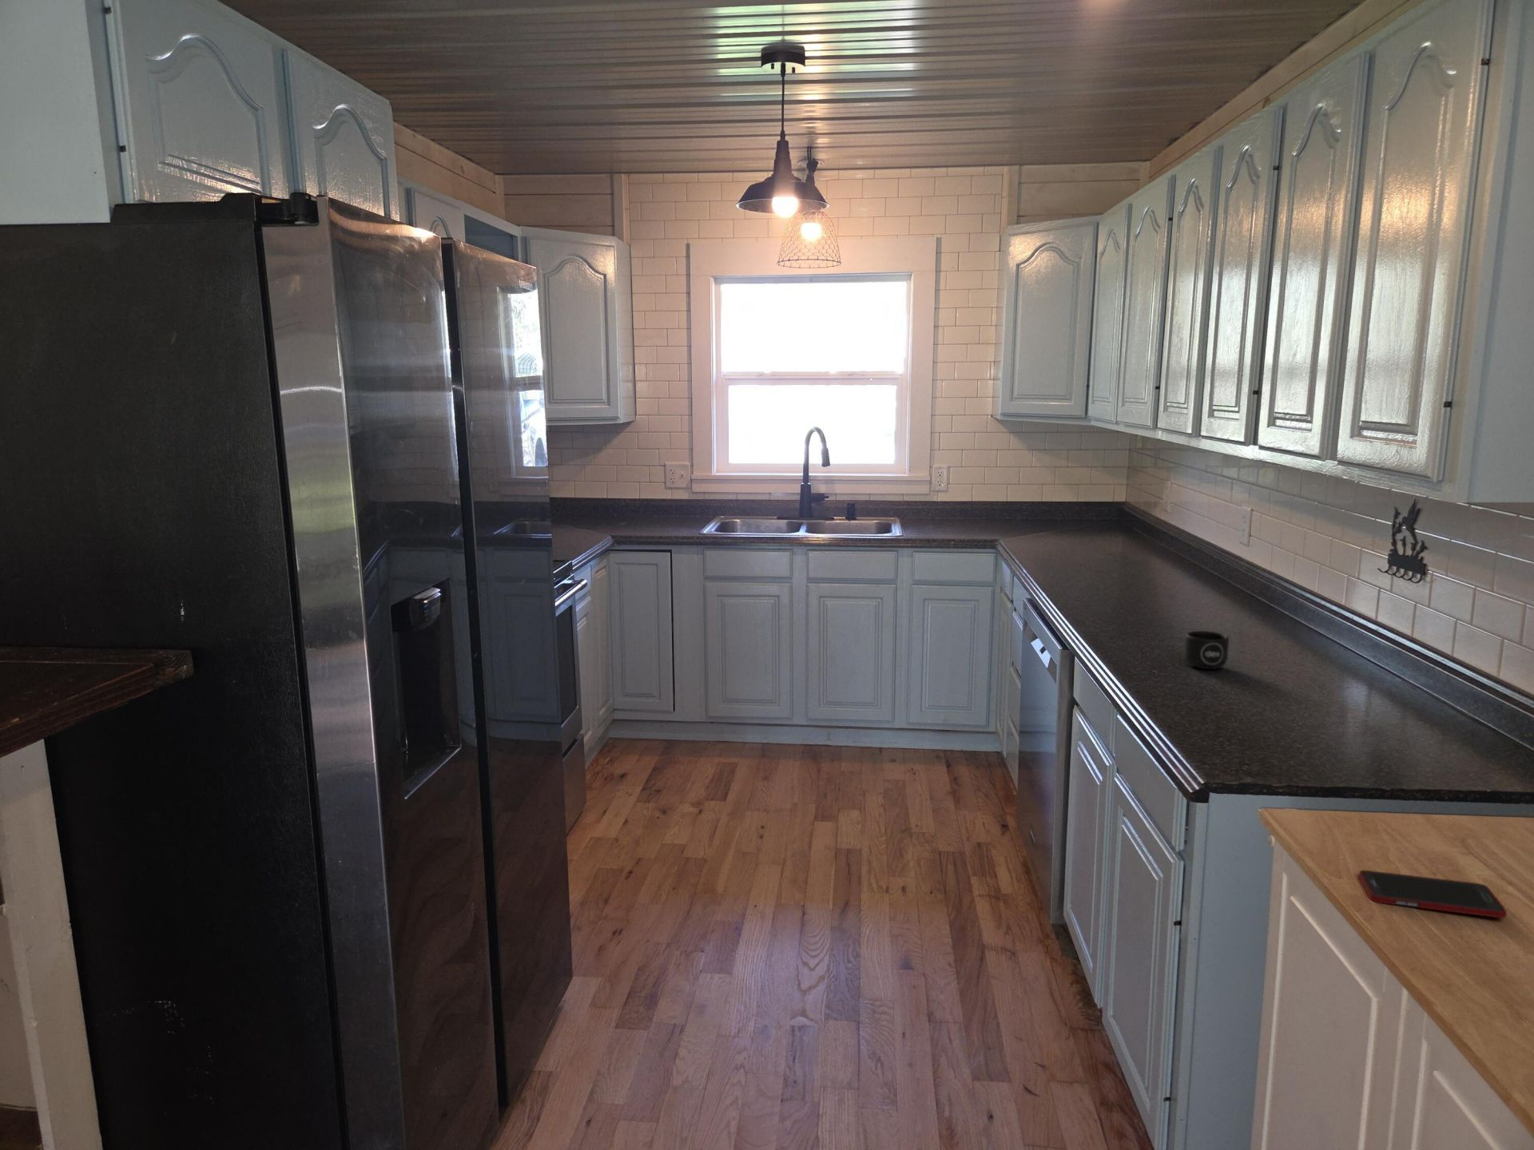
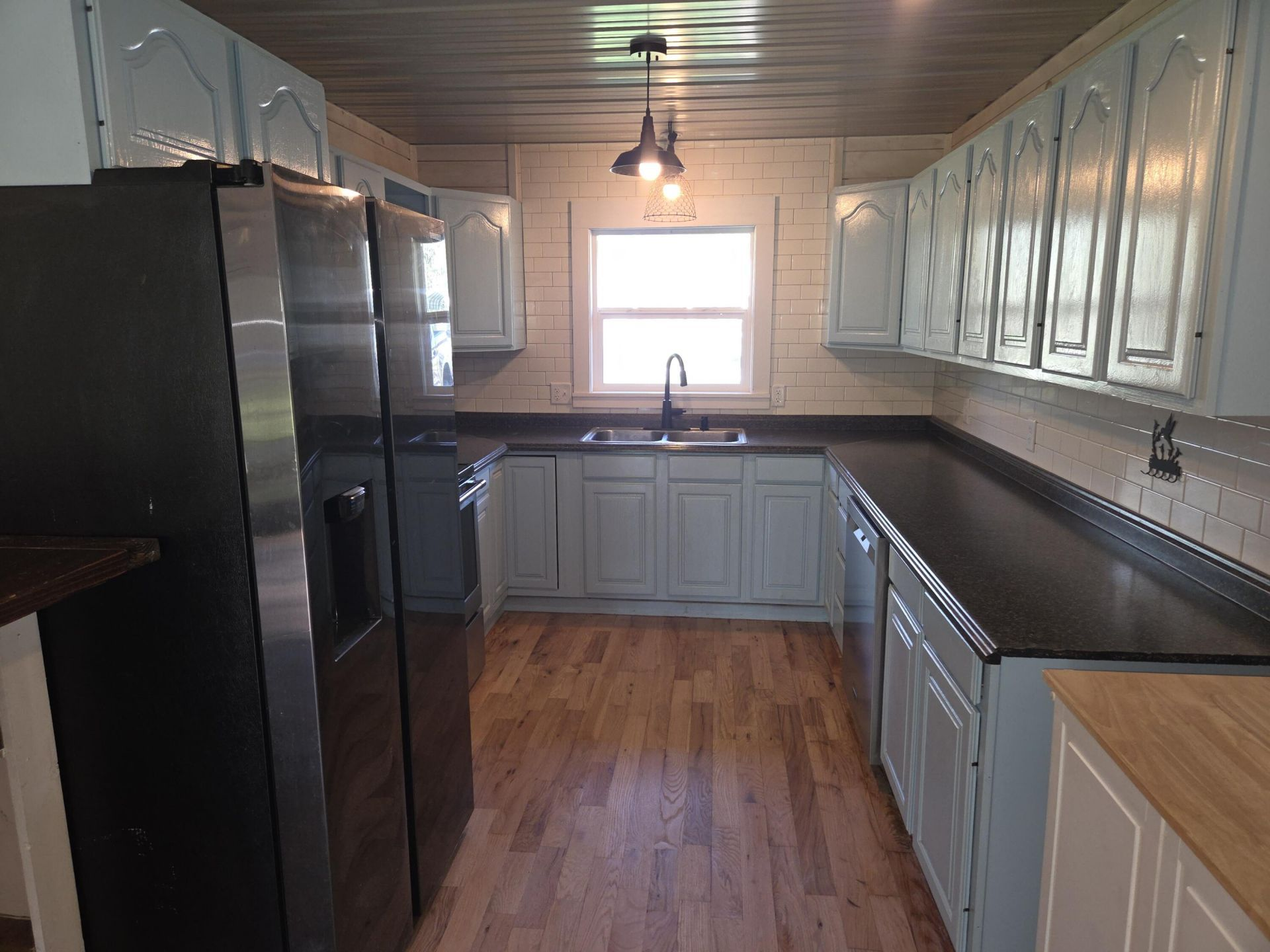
- cell phone (1429, 893)
- mug (1203, 649)
